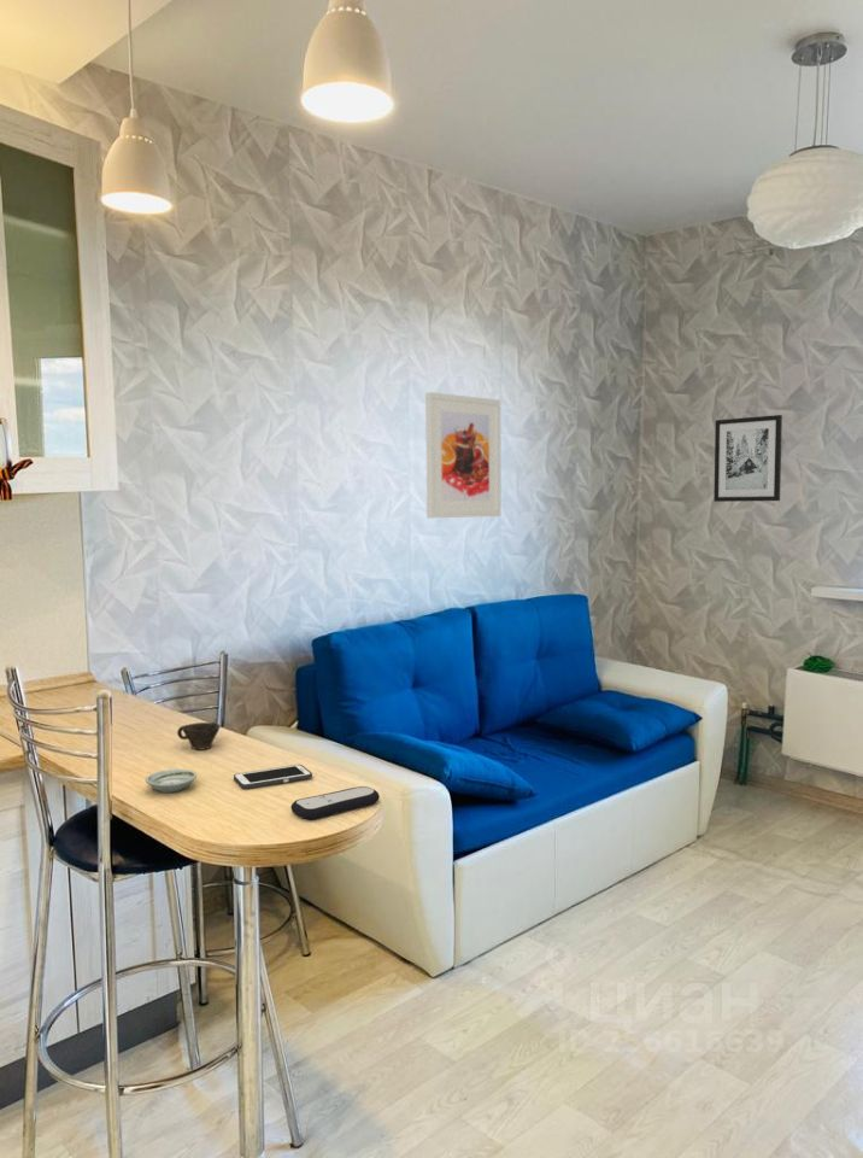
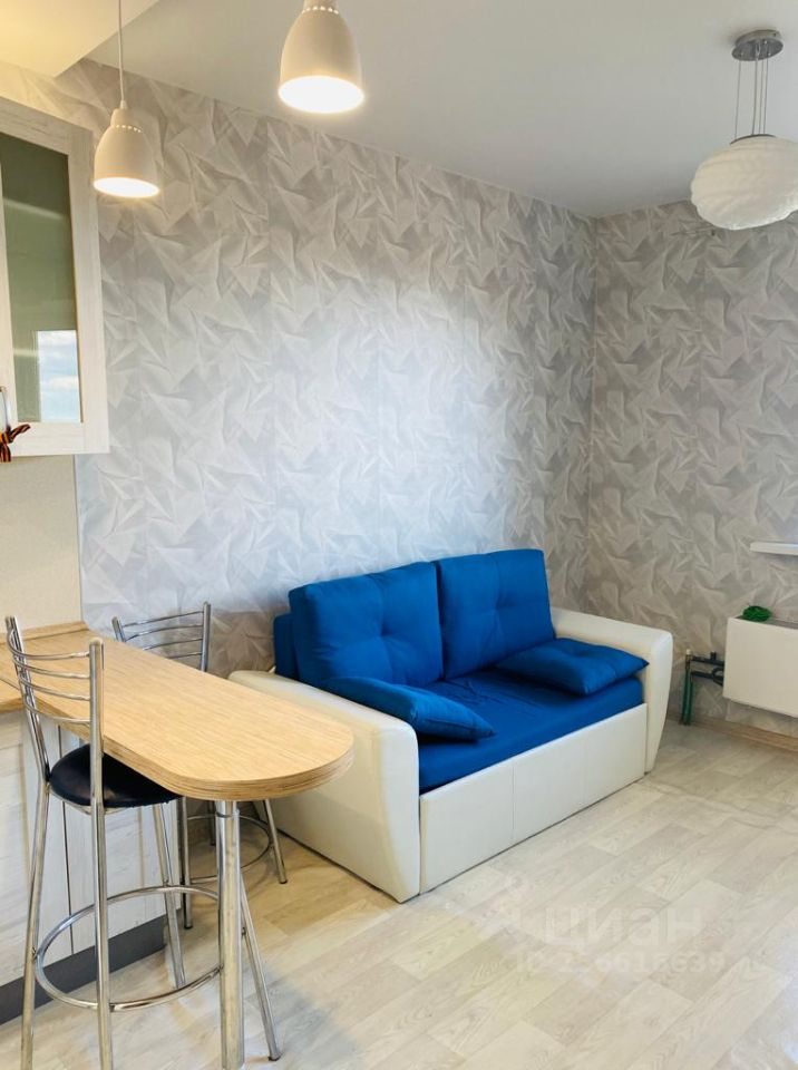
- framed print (464, 456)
- remote control (336, 801)
- cup (199, 736)
- saucer (171, 782)
- wall art (746, 460)
- cell phone (272, 776)
